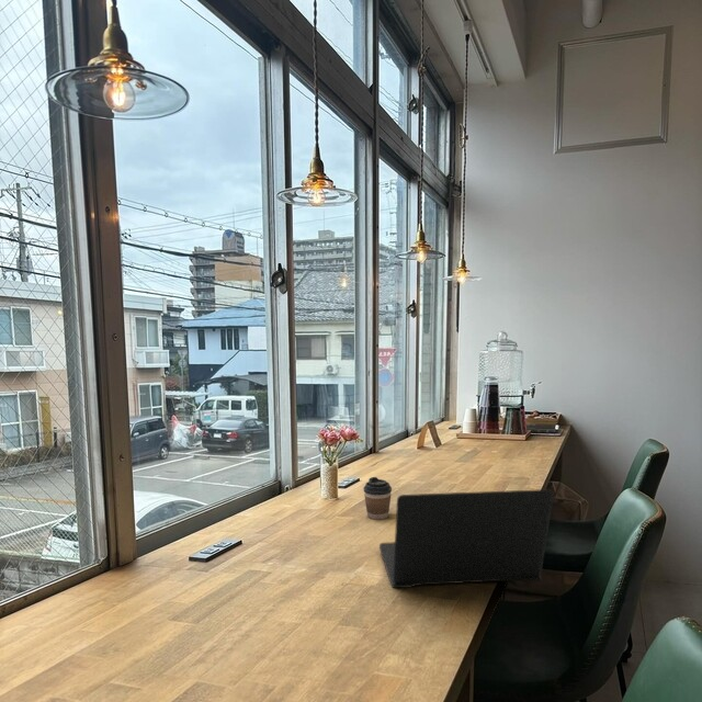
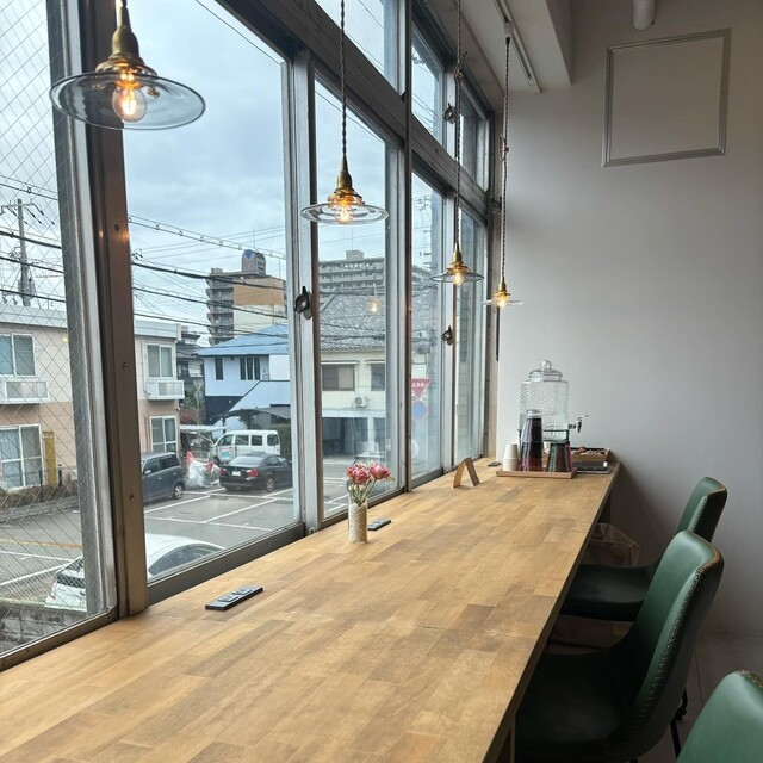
- laptop (457, 521)
- coffee cup (377, 497)
